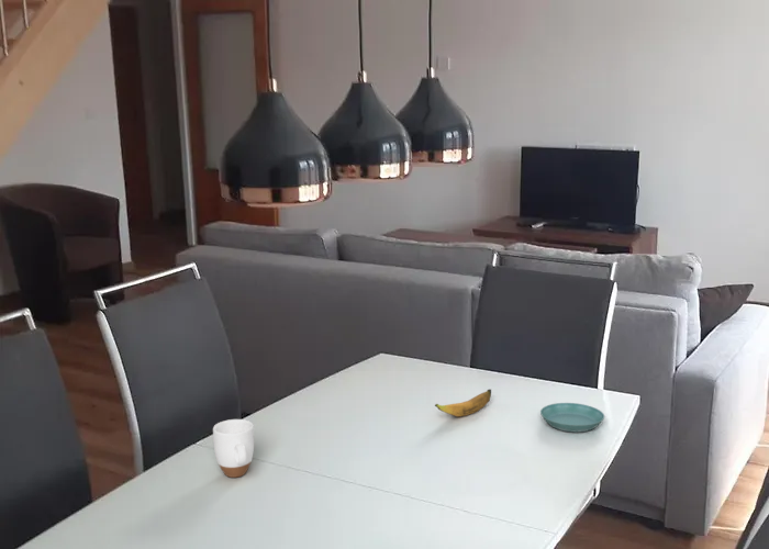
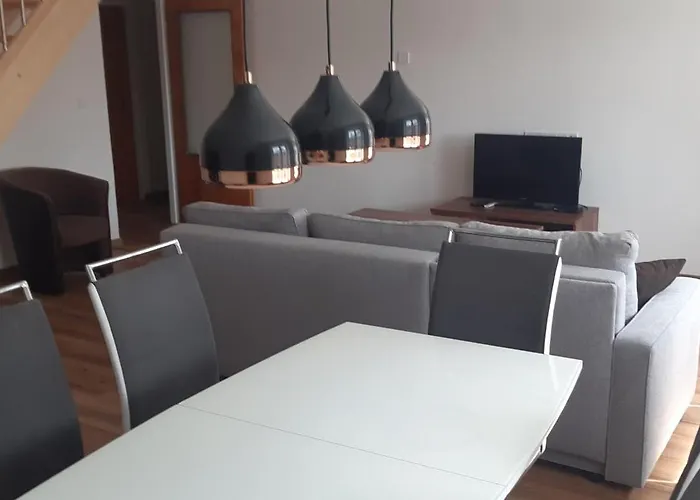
- mug (236, 452)
- saucer (571, 418)
- banana (464, 404)
